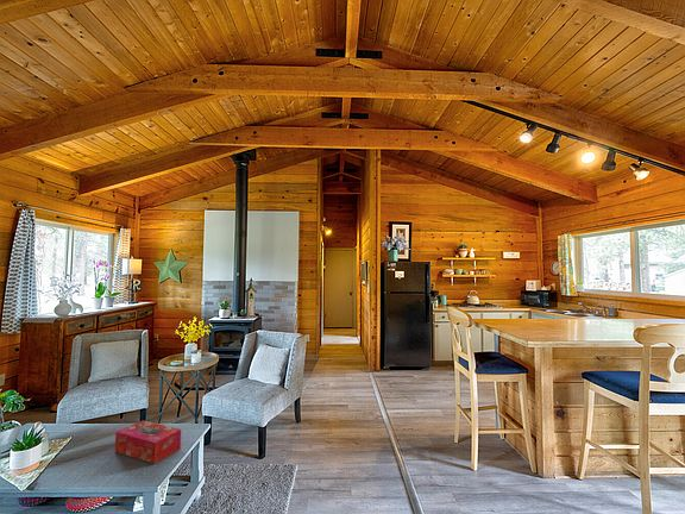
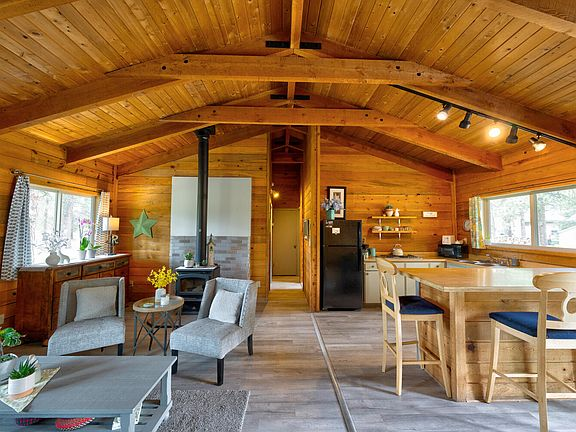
- tissue box (147, 440)
